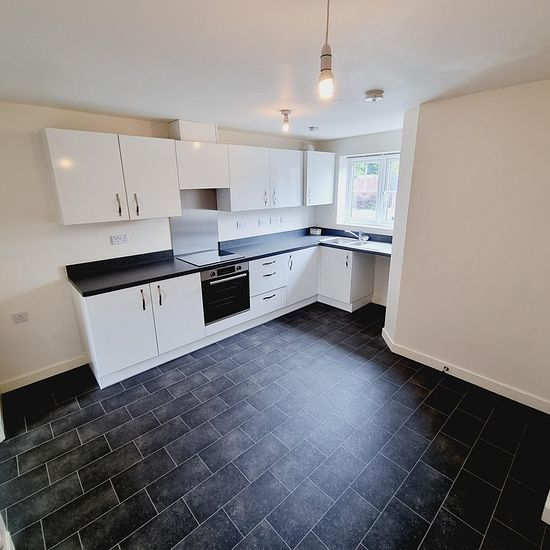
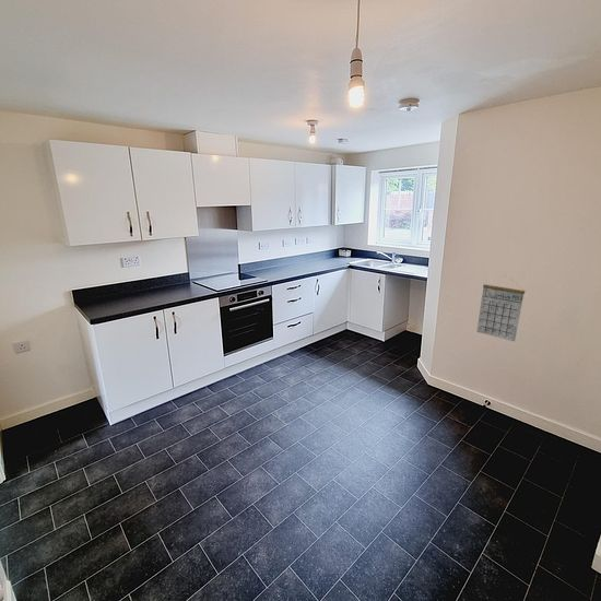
+ calendar (499, 306)
